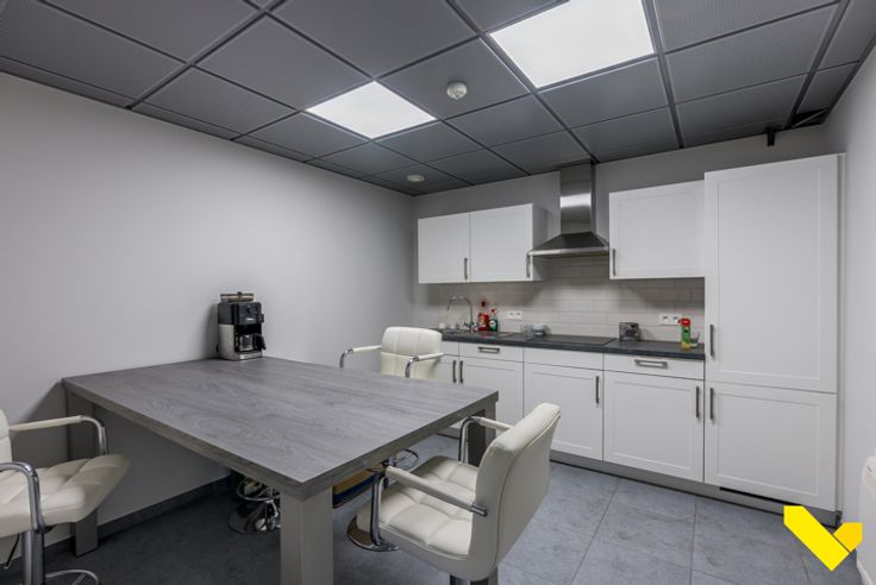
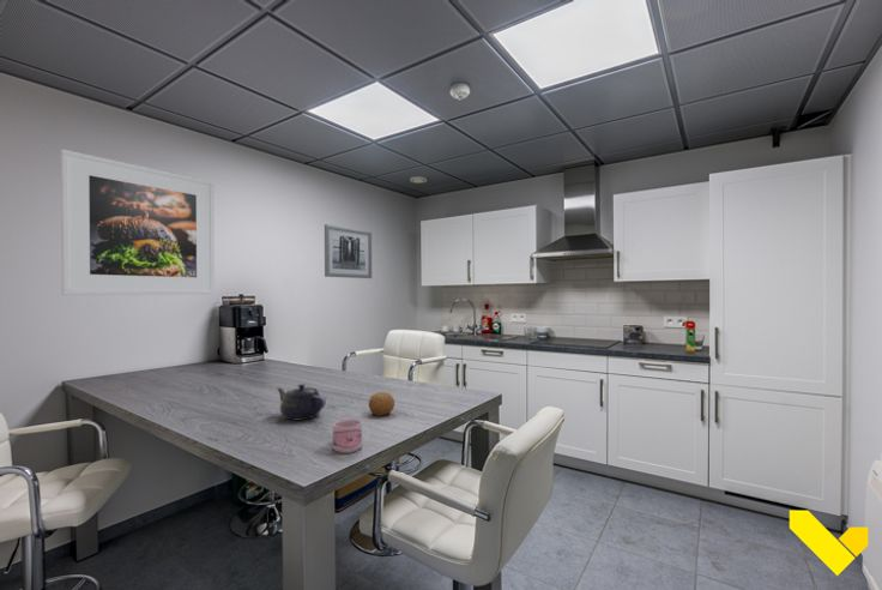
+ mug (346, 433)
+ fruit (381, 403)
+ teapot (300, 399)
+ wall art (349, 253)
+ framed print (147, 230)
